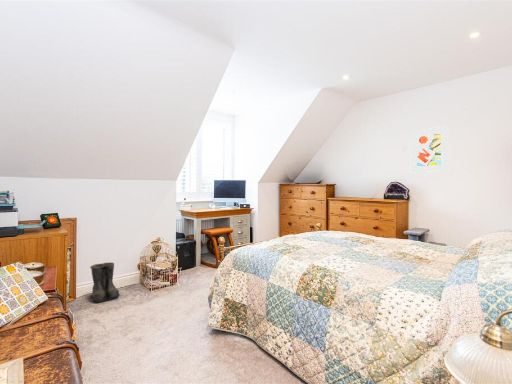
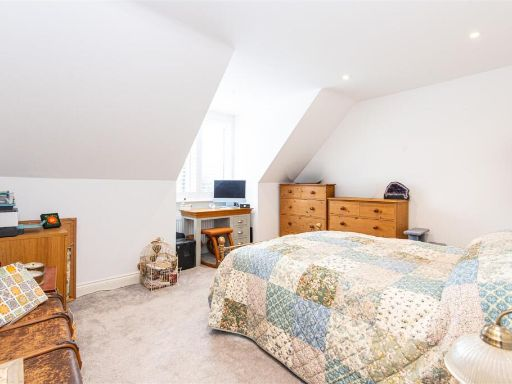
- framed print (429, 150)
- boots (104, 280)
